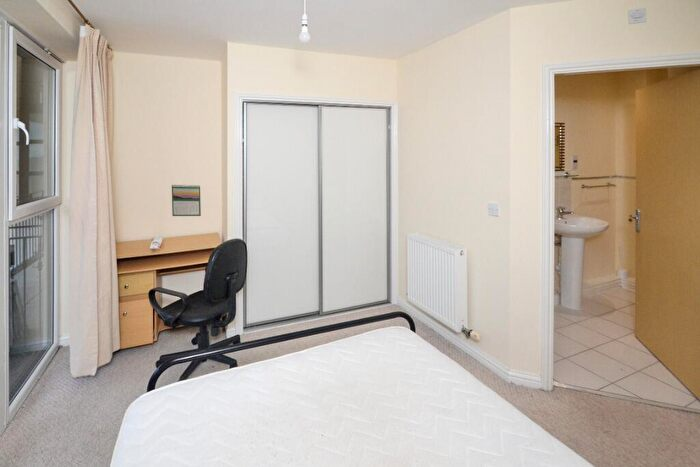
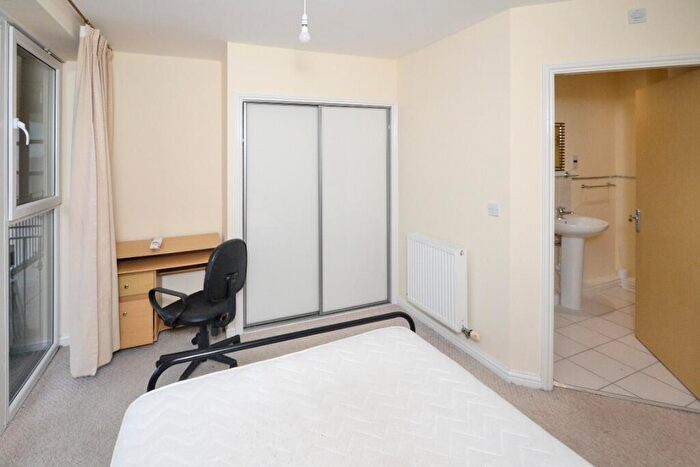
- calendar (186, 200)
